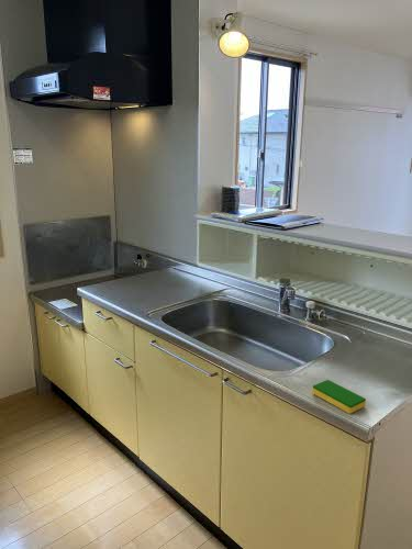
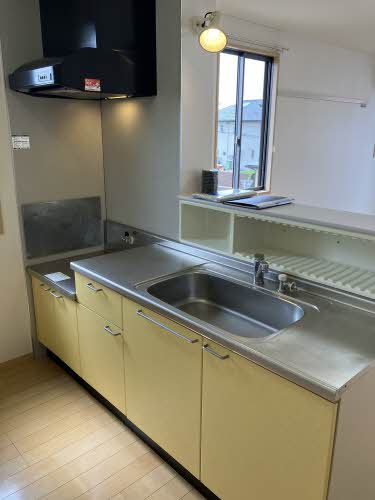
- dish sponge (337, 395)
